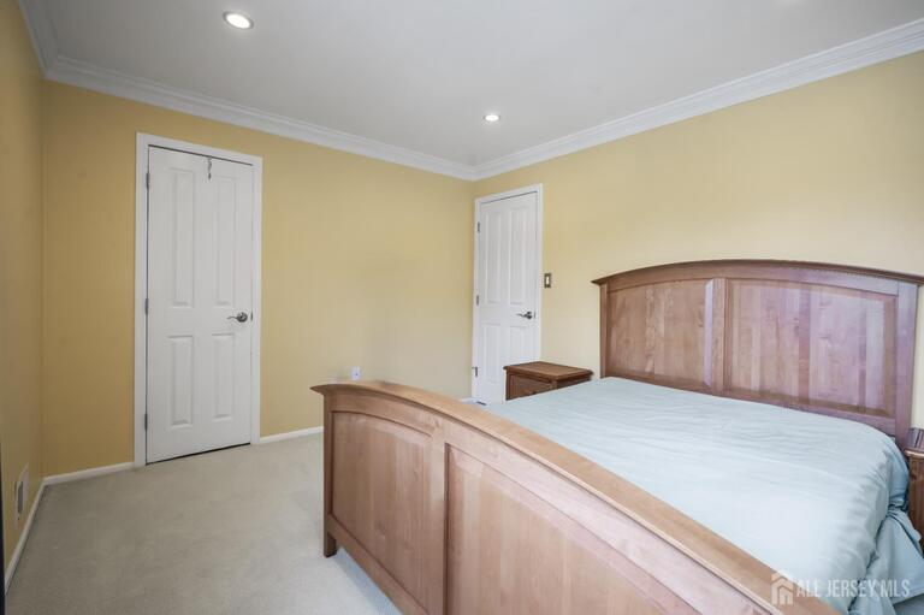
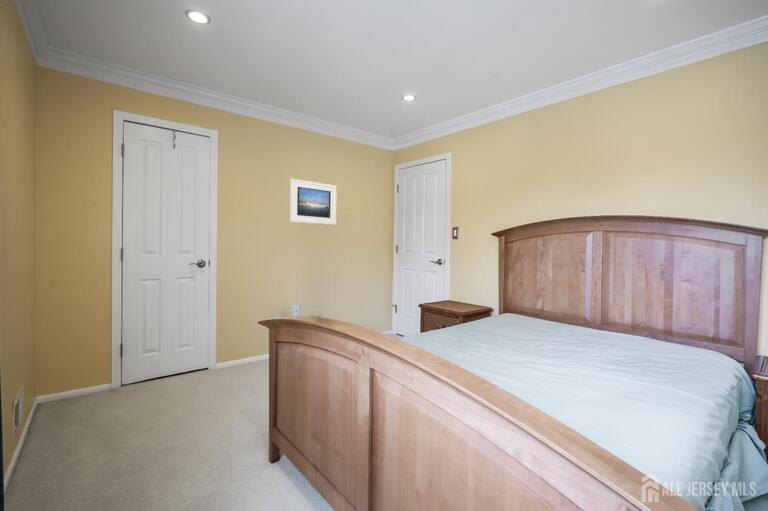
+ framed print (314, 202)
